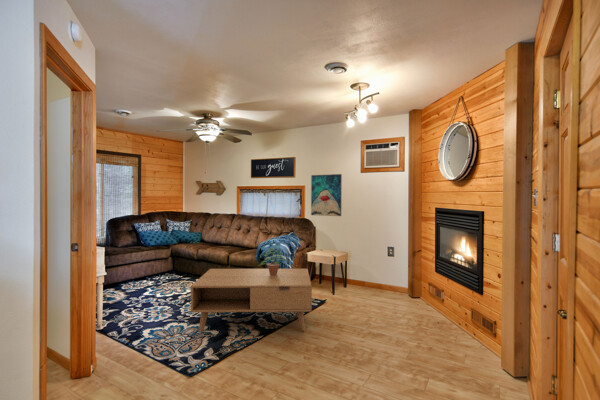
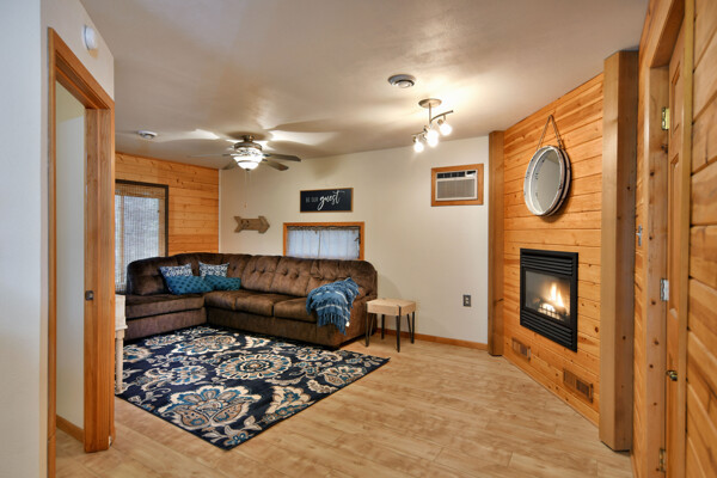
- wall art (325, 195)
- coffee table (255, 298)
- potted plant (273, 257)
